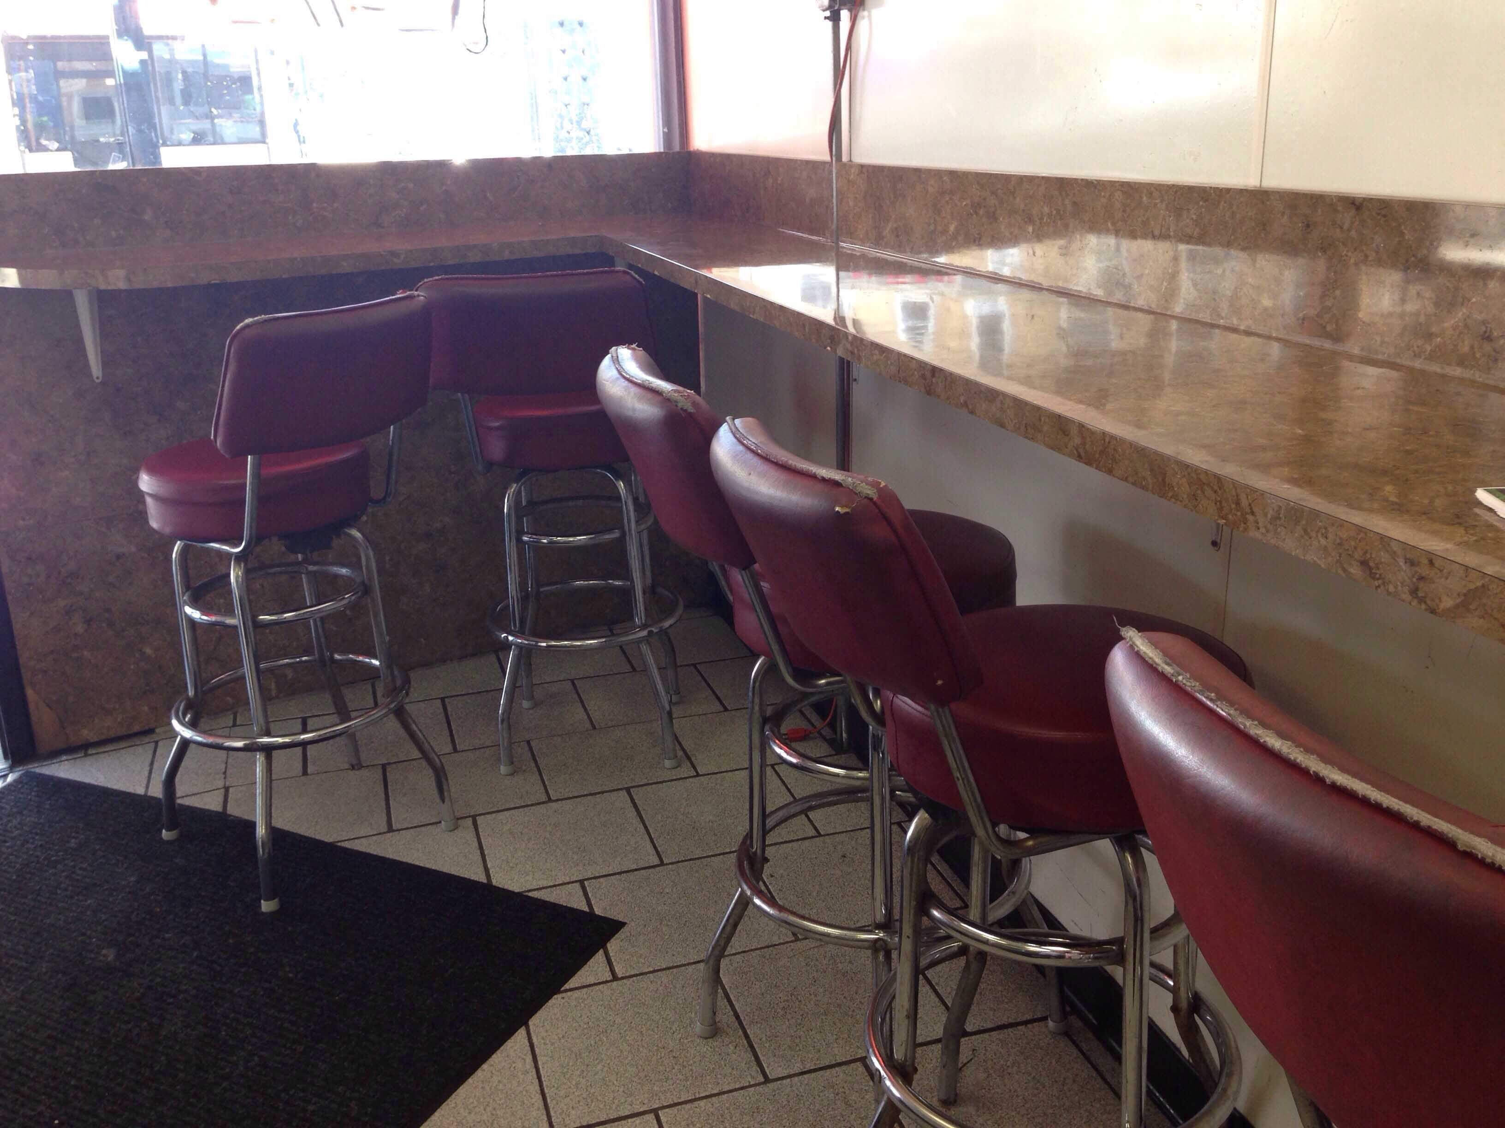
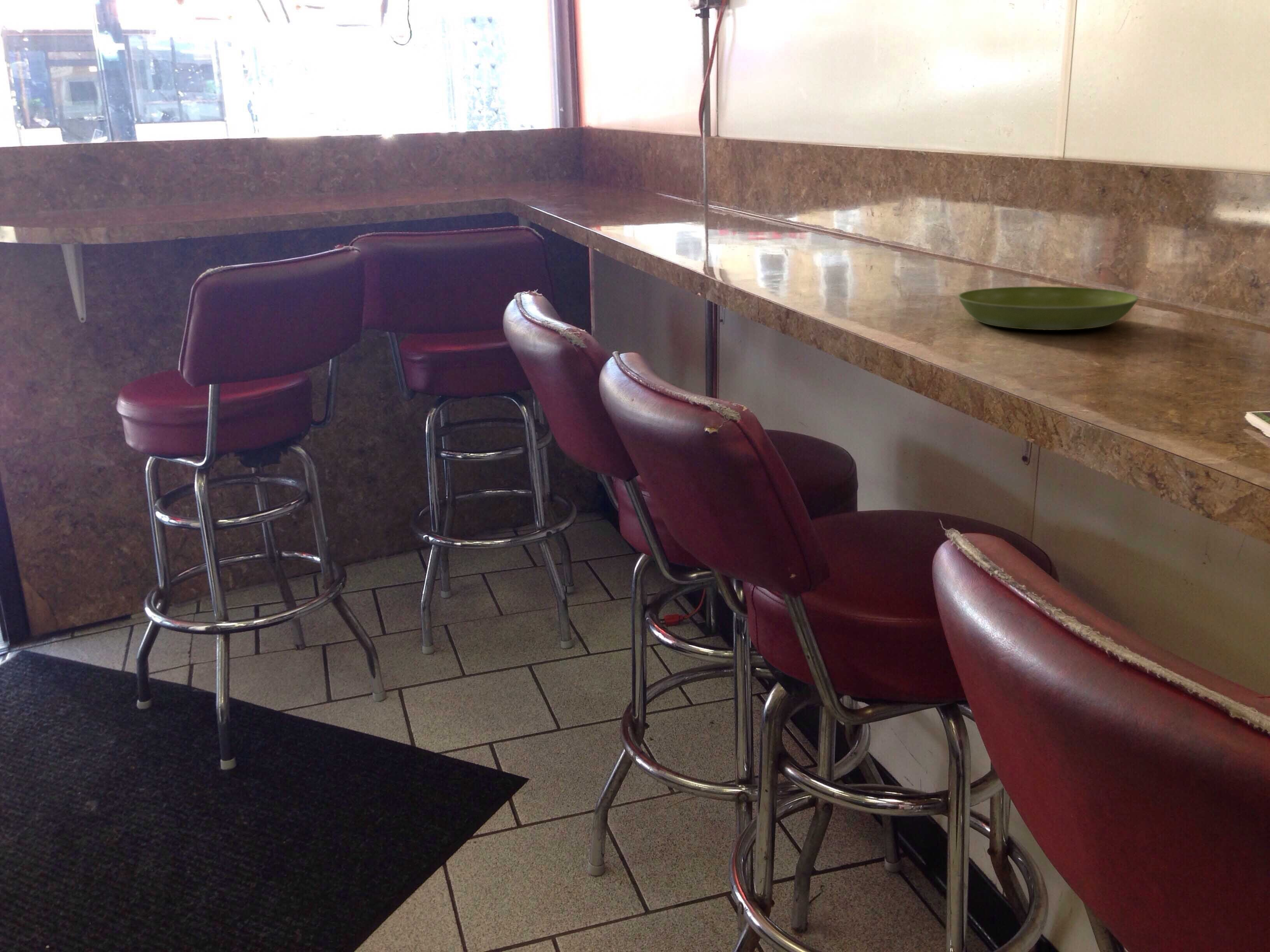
+ saucer (1045, 308)
